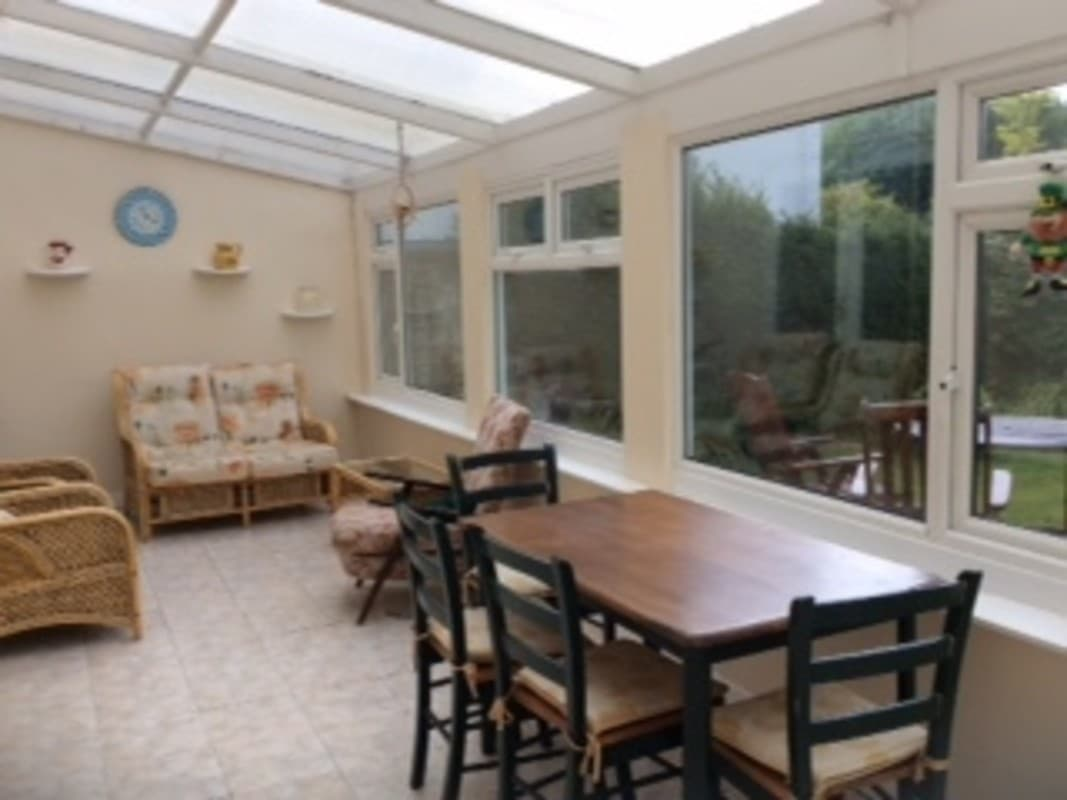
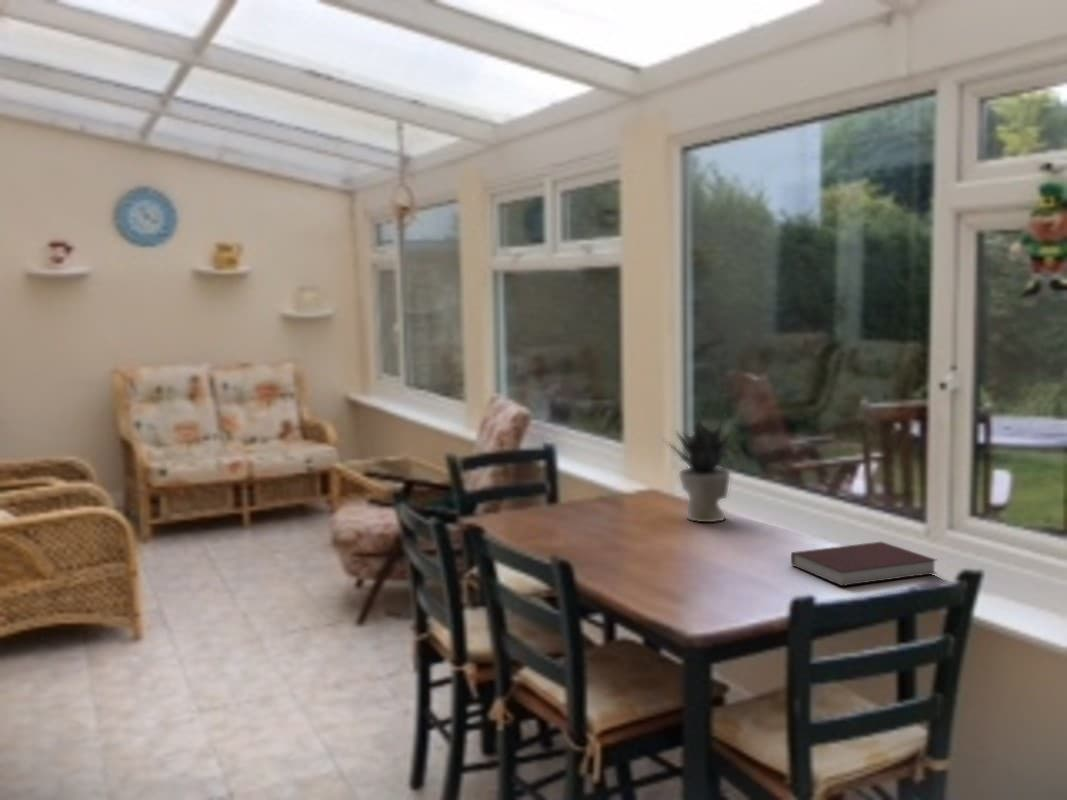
+ notebook (862, 562)
+ potted plant (708, 465)
